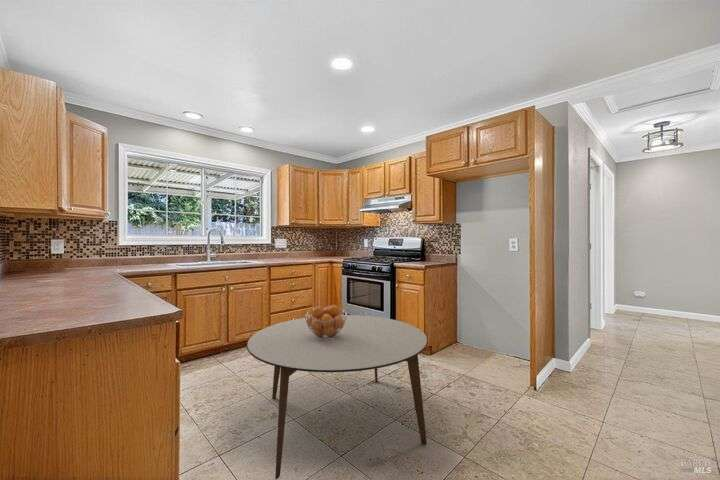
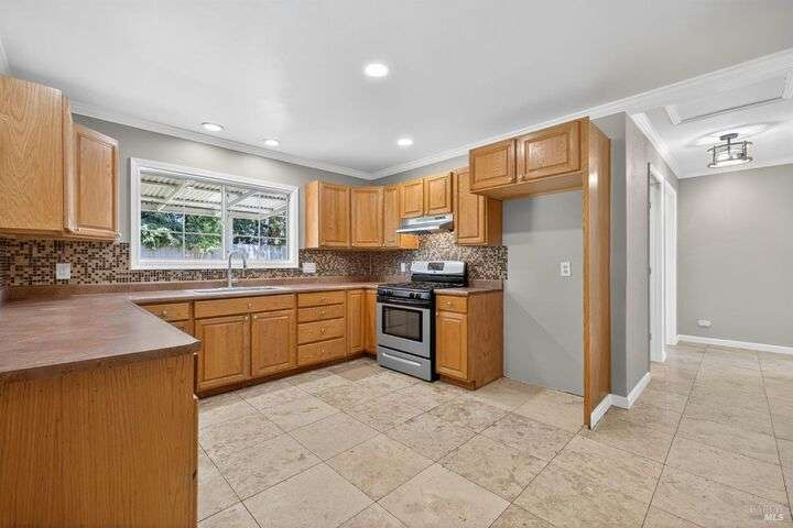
- fruit basket (326, 320)
- dining table (339, 371)
